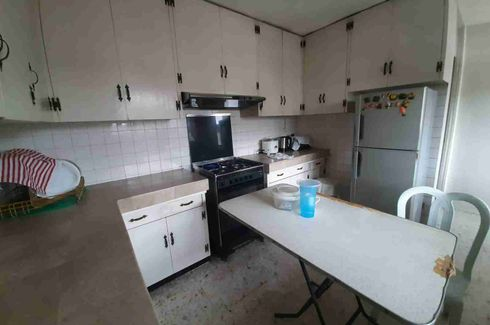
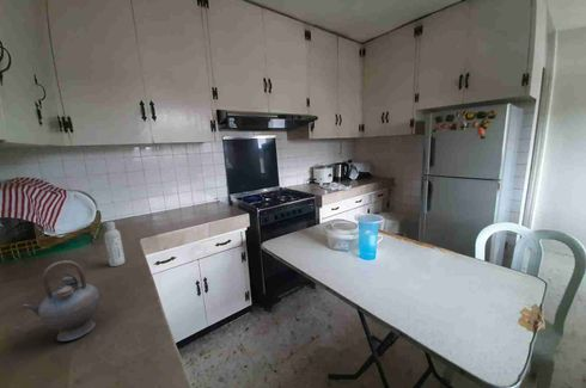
+ bottle (114, 242)
+ teapot (62, 298)
